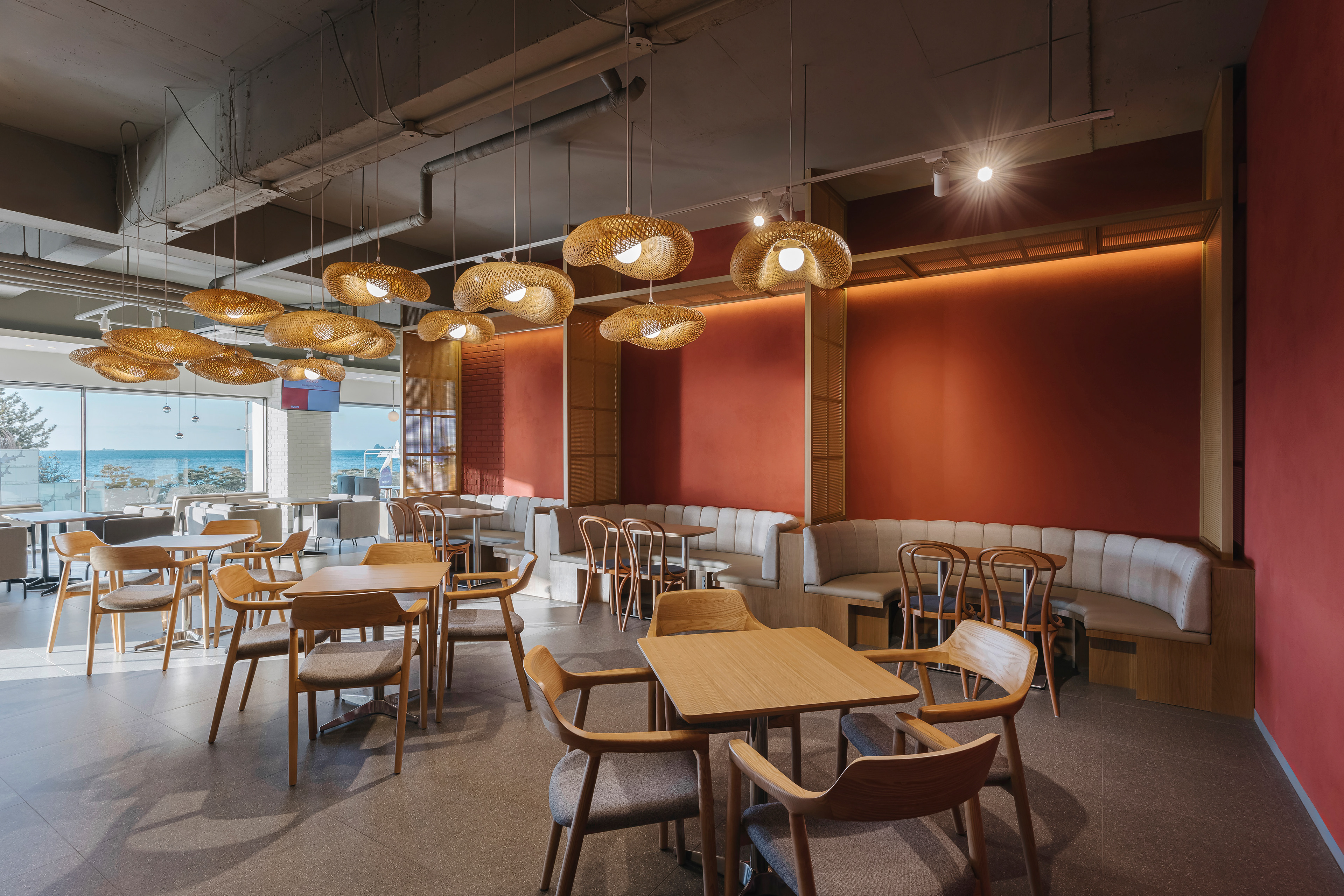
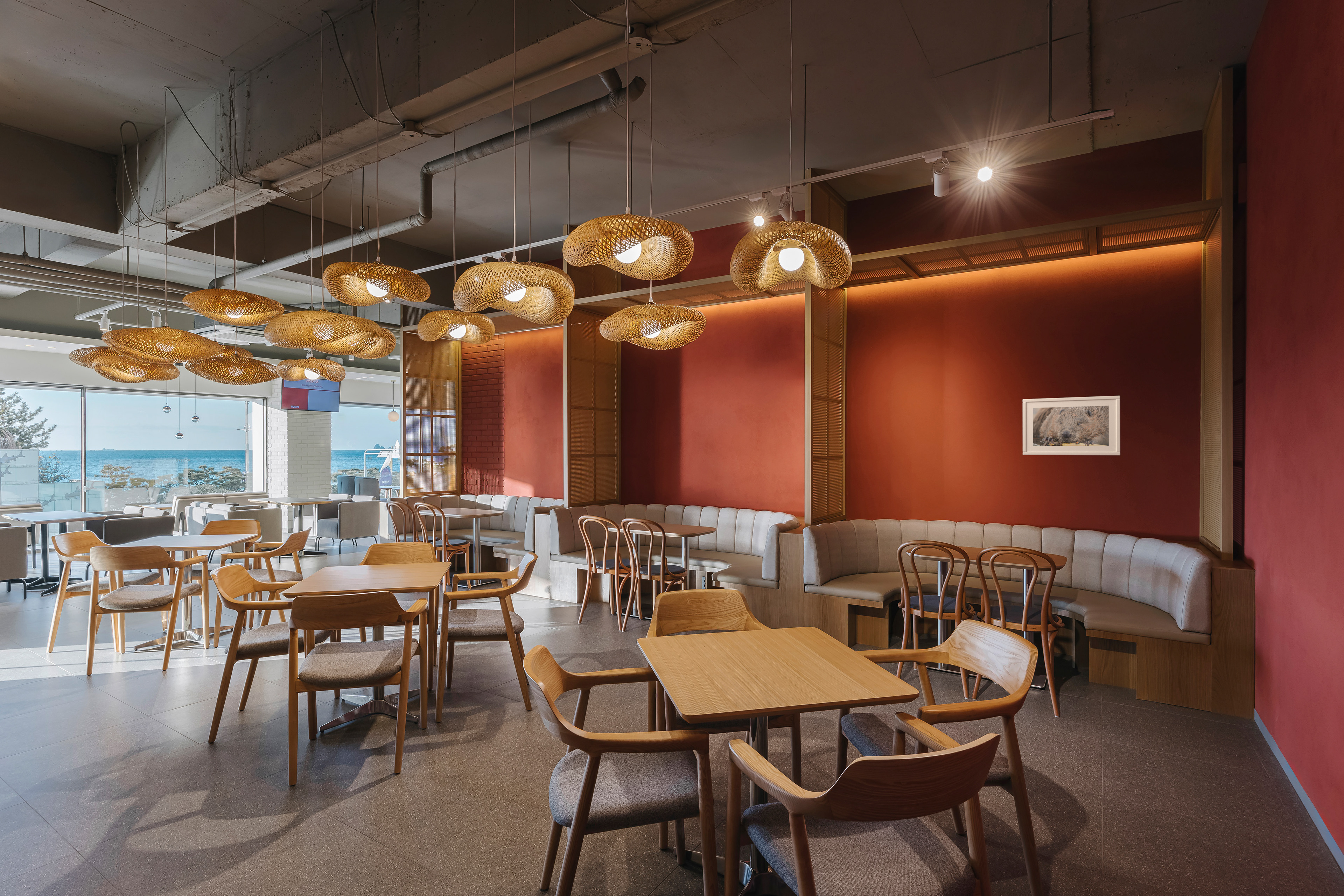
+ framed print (1070, 426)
